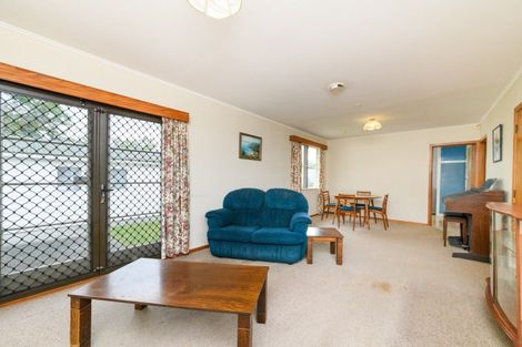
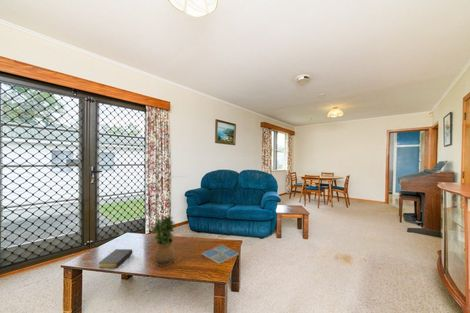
+ bible (118, 256)
+ potted plant (164, 237)
+ drink coaster (220, 253)
